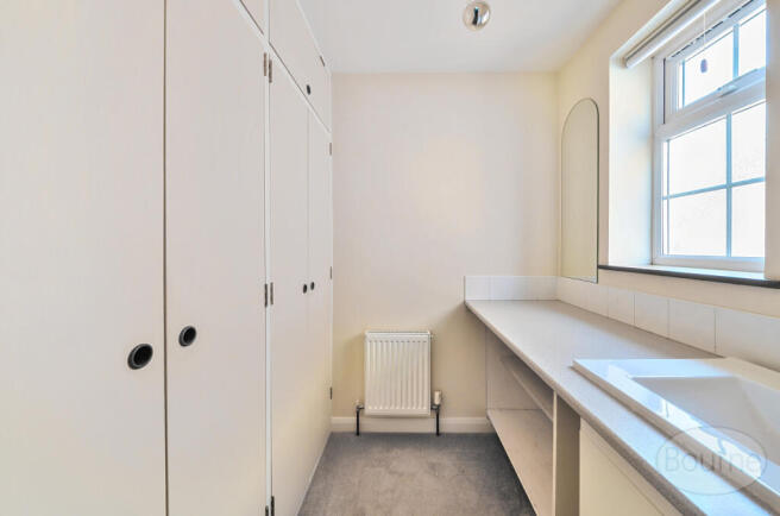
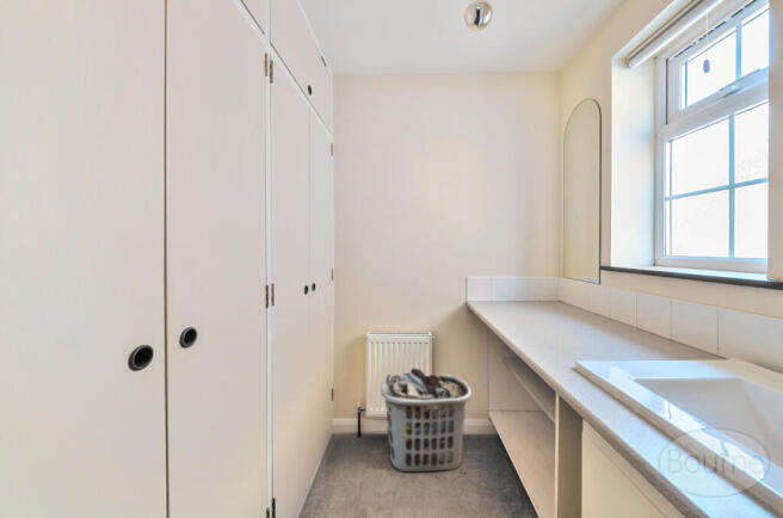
+ clothes hamper (425, 414)
